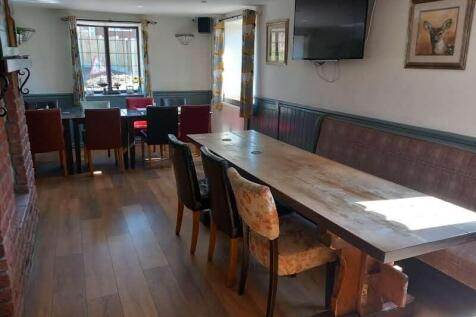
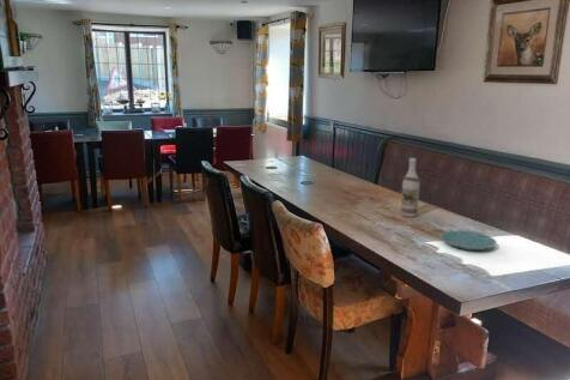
+ plate (467, 241)
+ wine bottle (411, 187)
